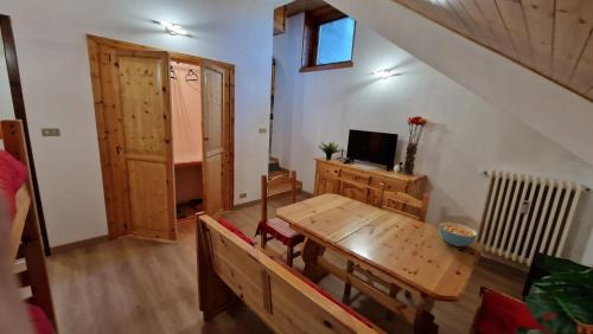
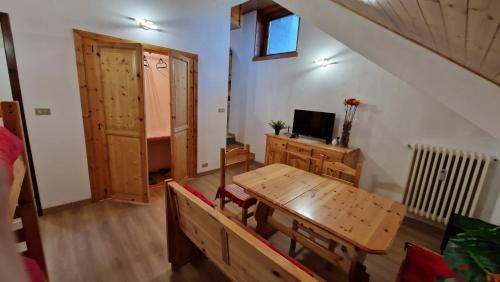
- cereal bowl (455, 236)
